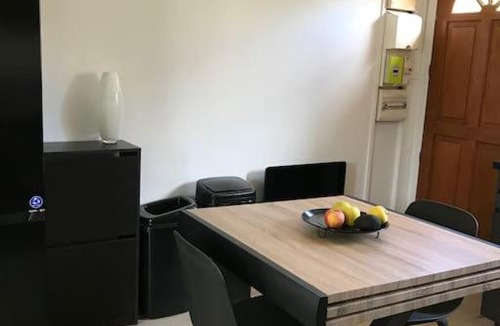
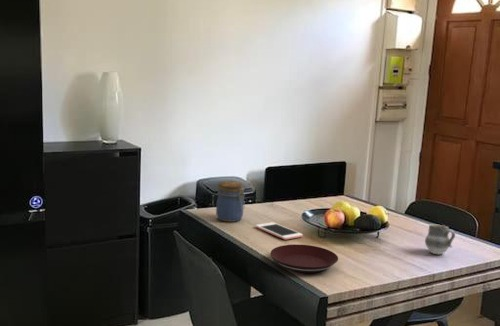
+ cup (440, 239)
+ plate (303, 259)
+ cell phone (278, 230)
+ jar (231, 201)
